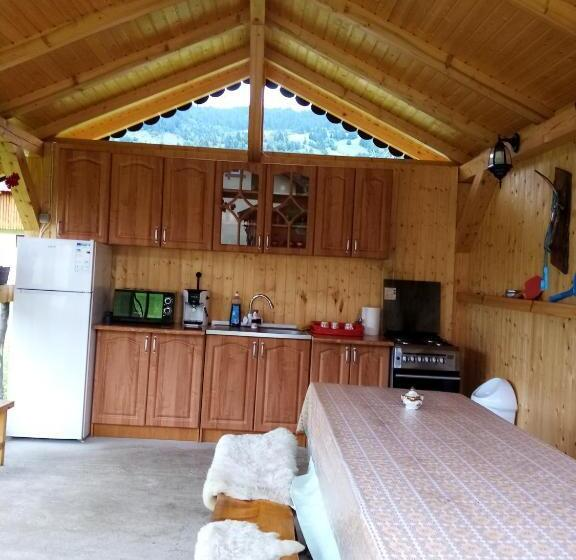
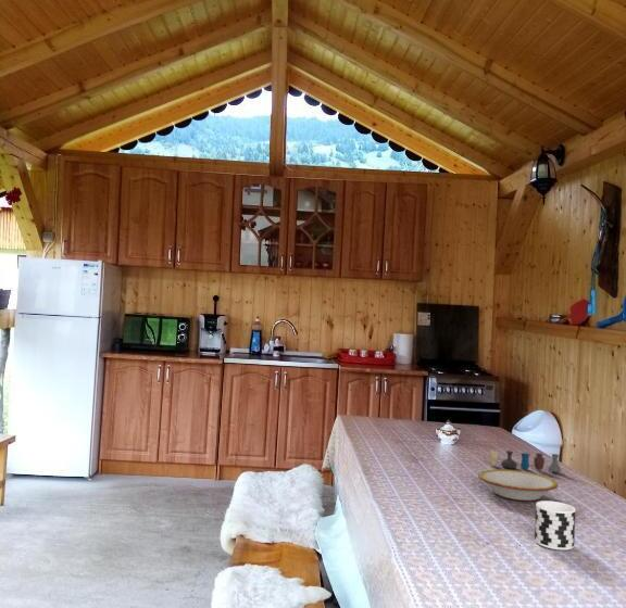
+ bowl (516, 486)
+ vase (524, 460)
+ cup (553, 522)
